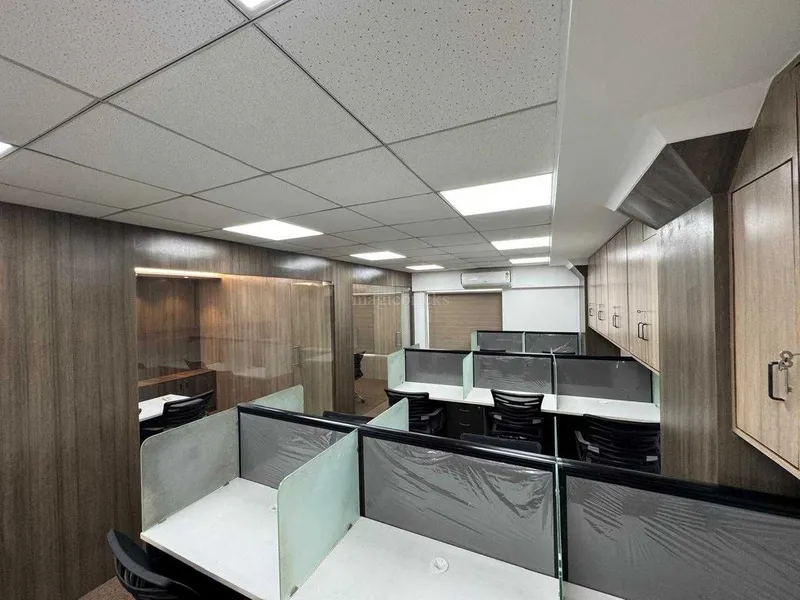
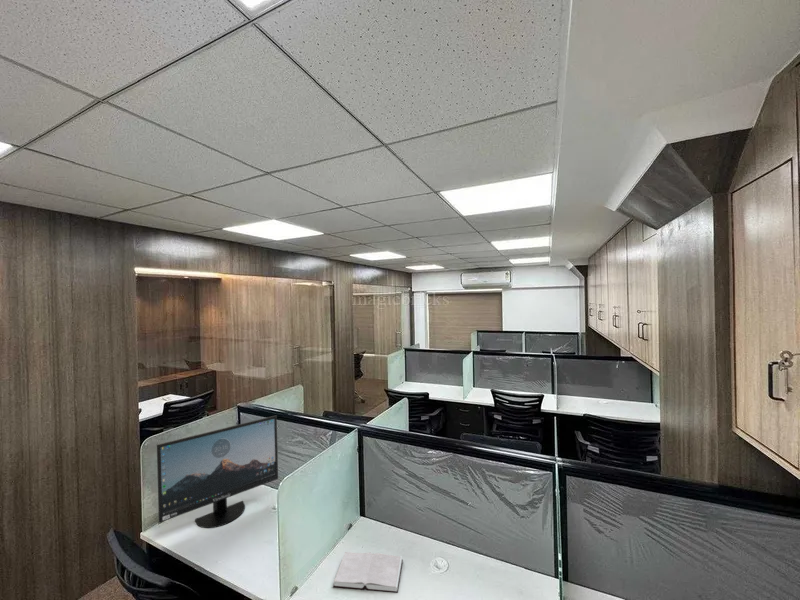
+ hardback book (369, 569)
+ monitor (223, 472)
